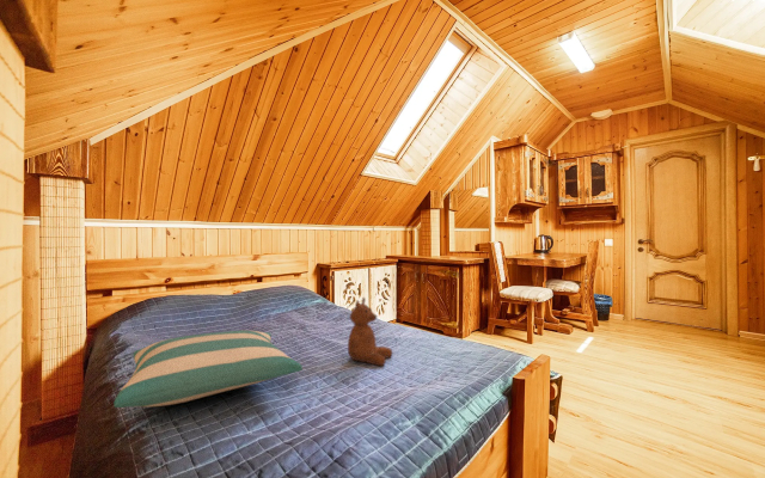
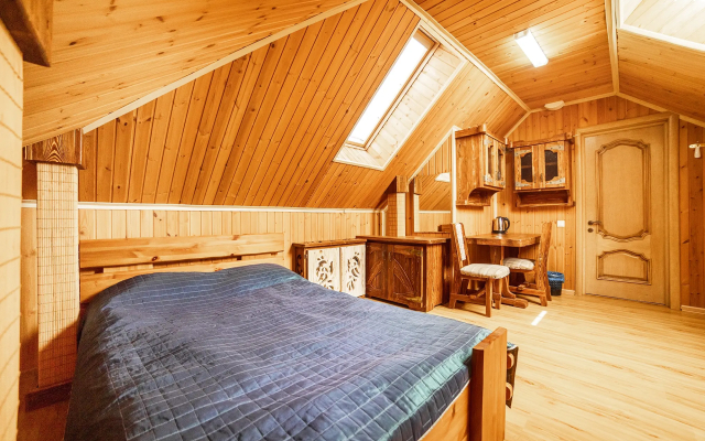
- teddy bear (369, 330)
- pillow (212, 362)
